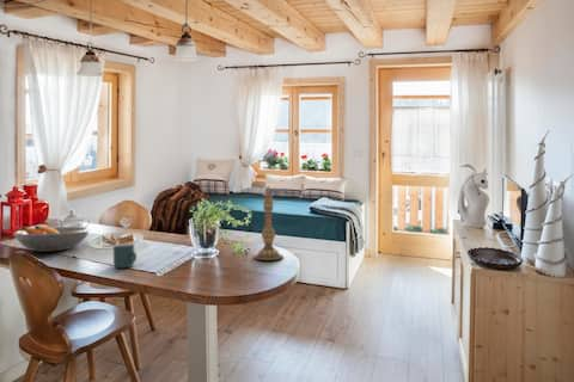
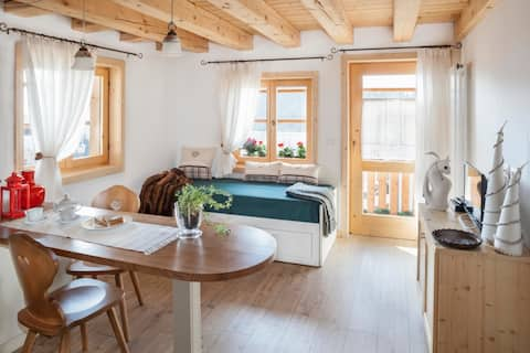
- mug (127, 255)
- candlestick (268, 221)
- fruit bowl (53, 238)
